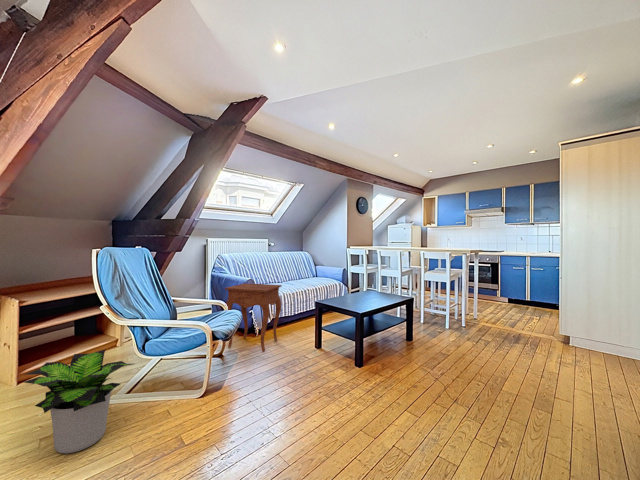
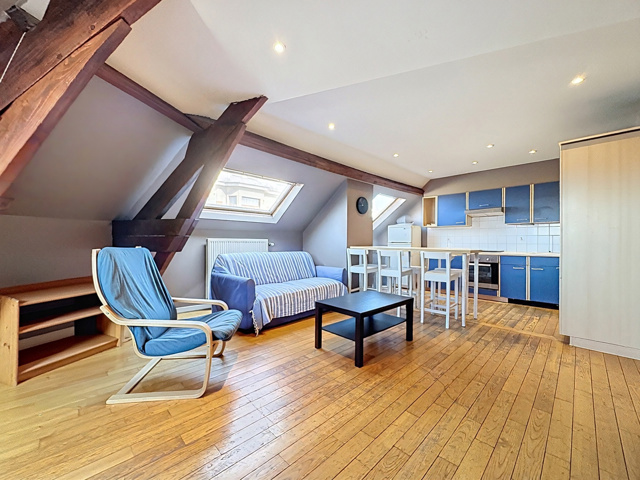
- potted plant (82, 400)
- side table (246, 315)
